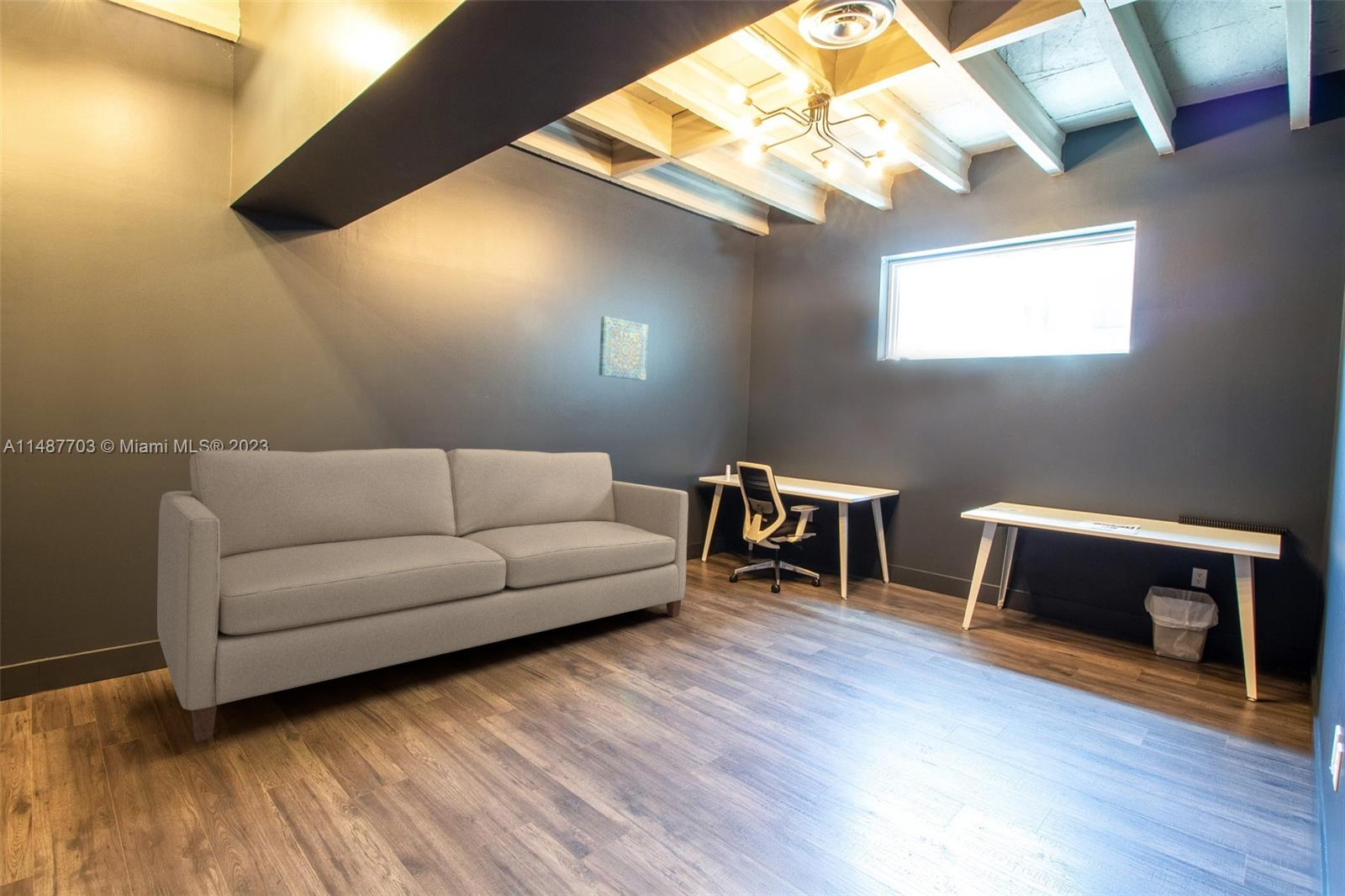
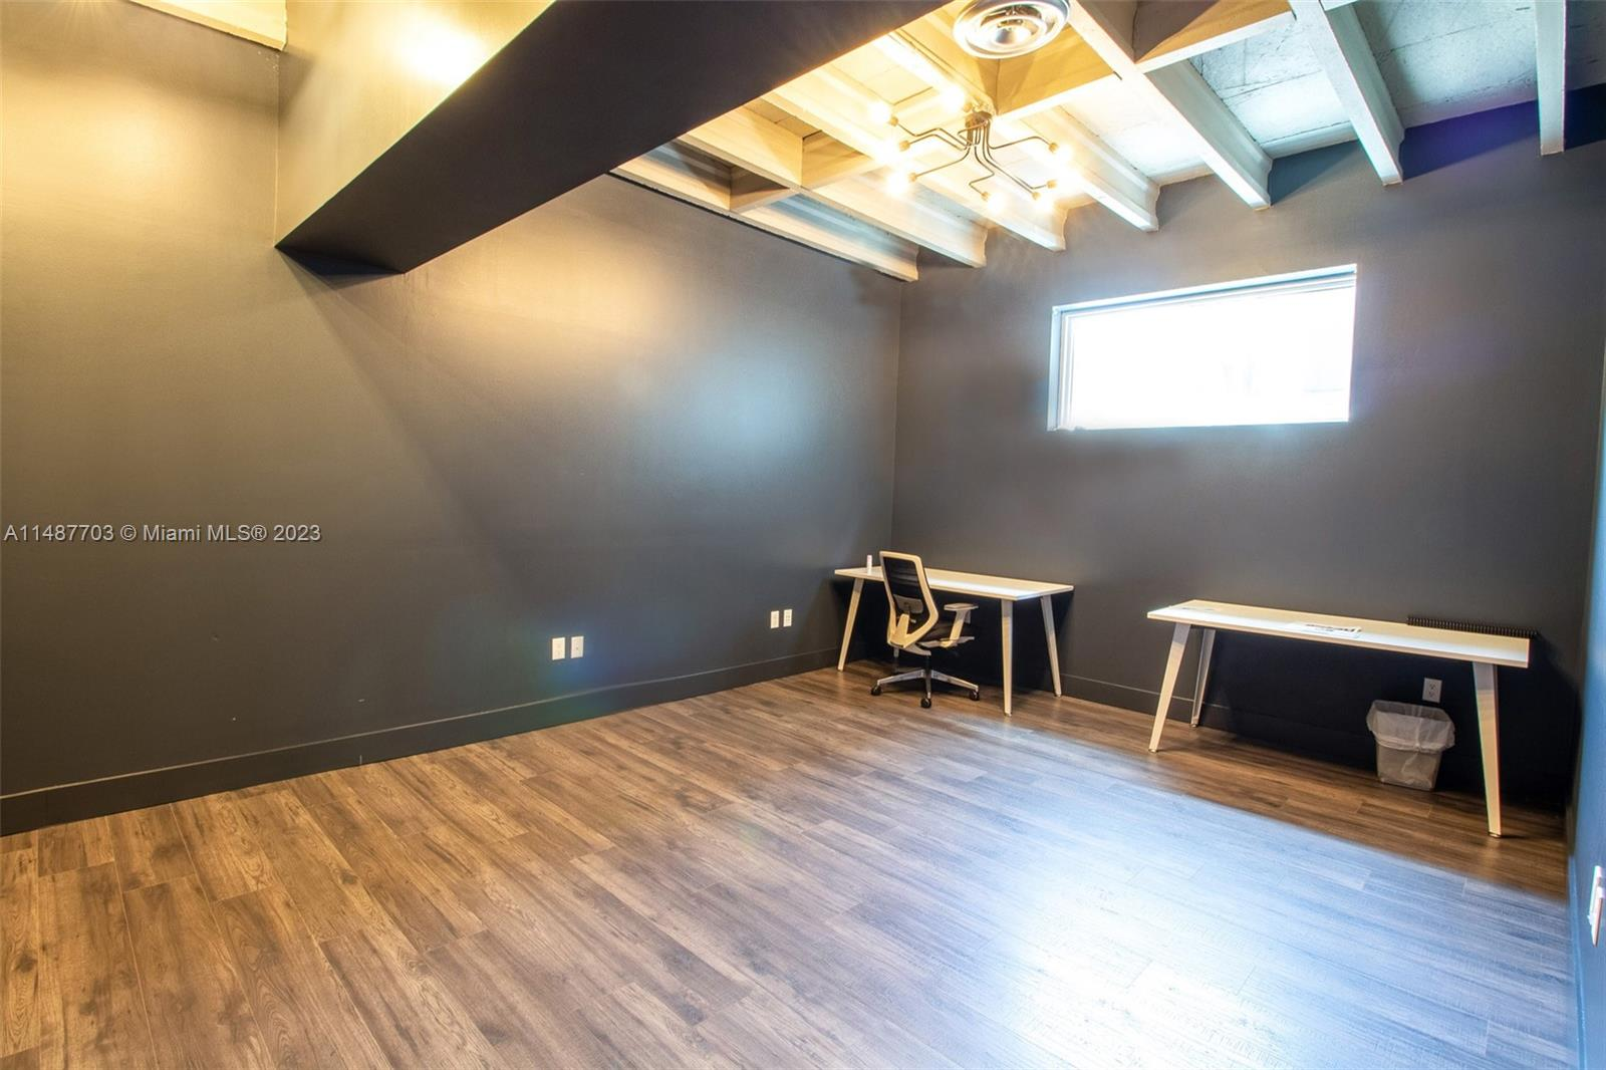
- wall art (624, 349)
- sofa (465, 545)
